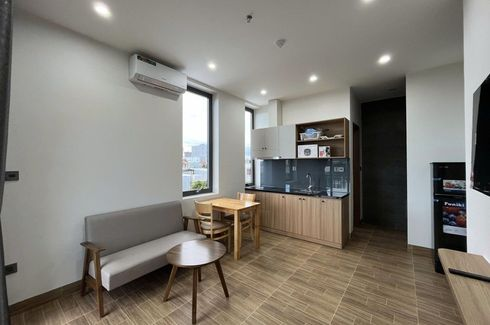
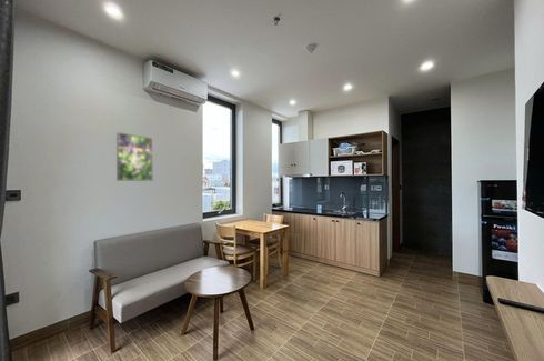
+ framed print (135, 158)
